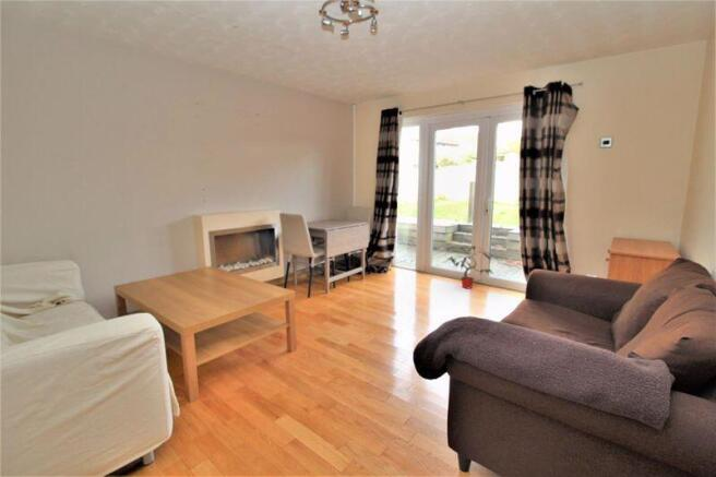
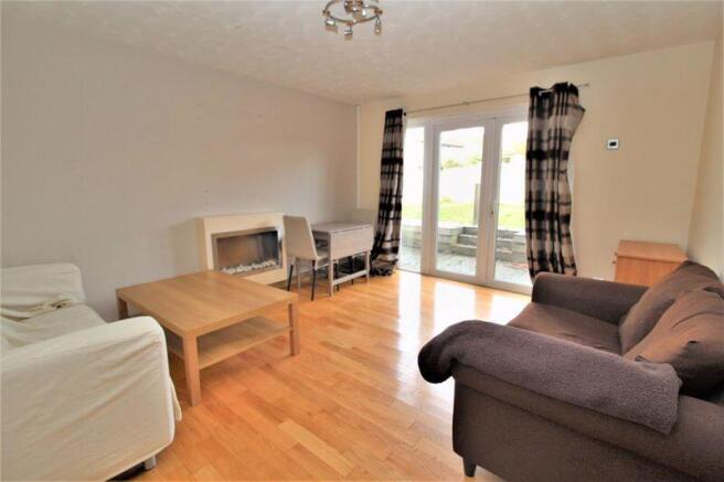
- potted plant (468, 267)
